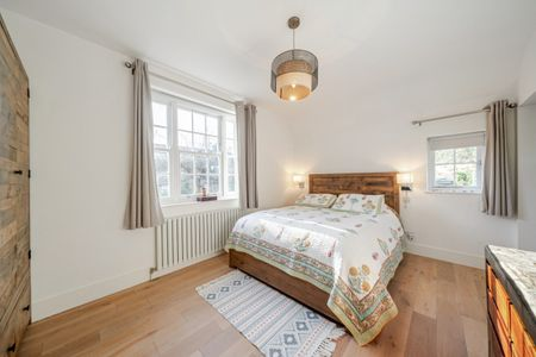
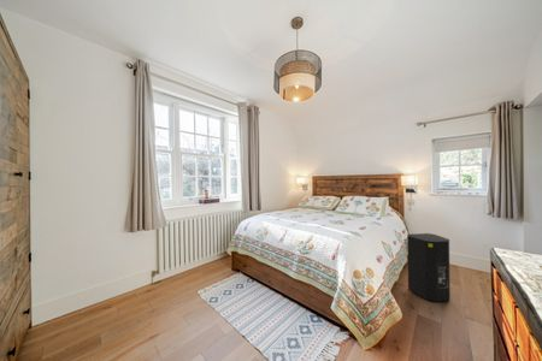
+ speaker (429, 265)
